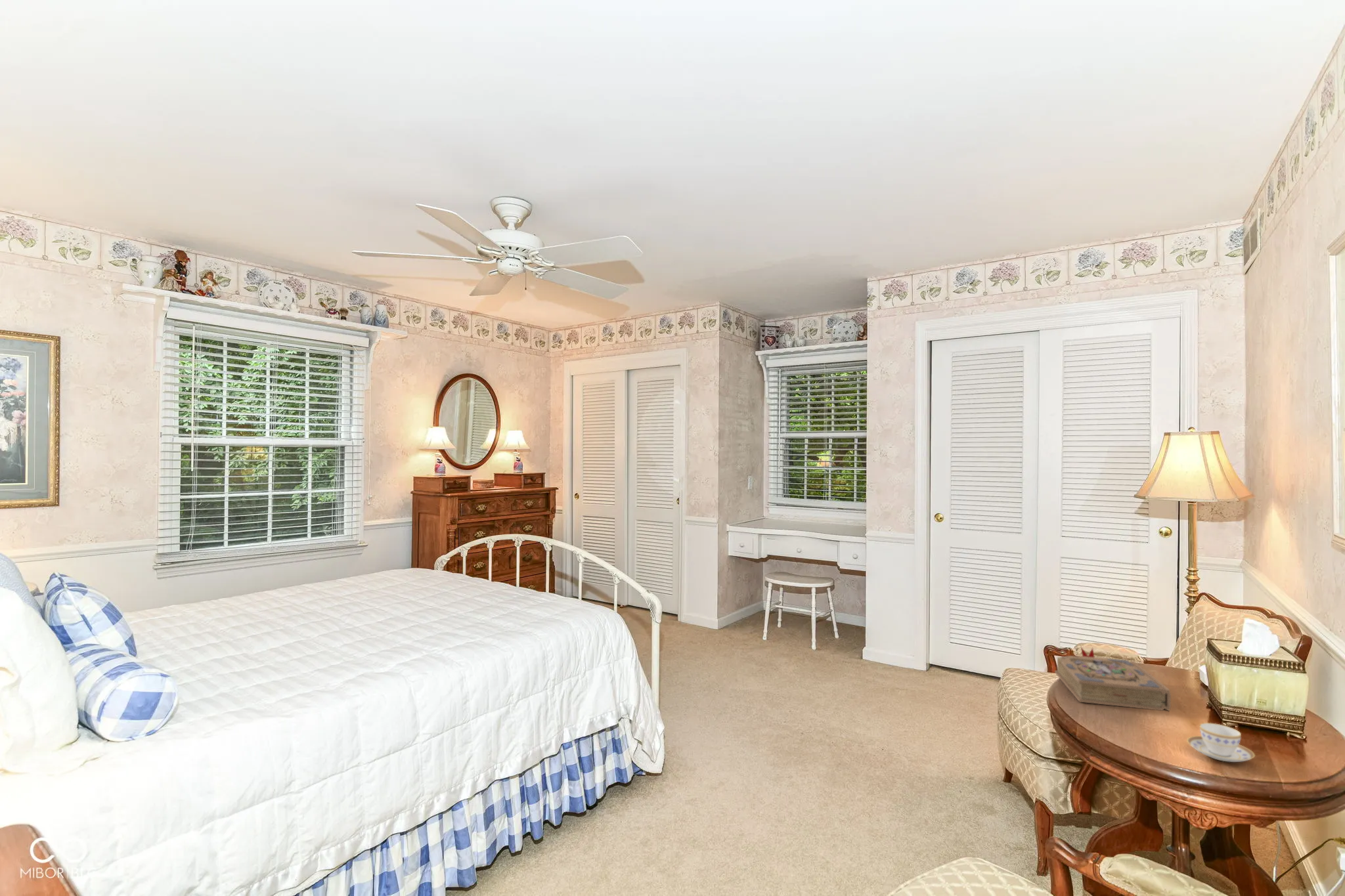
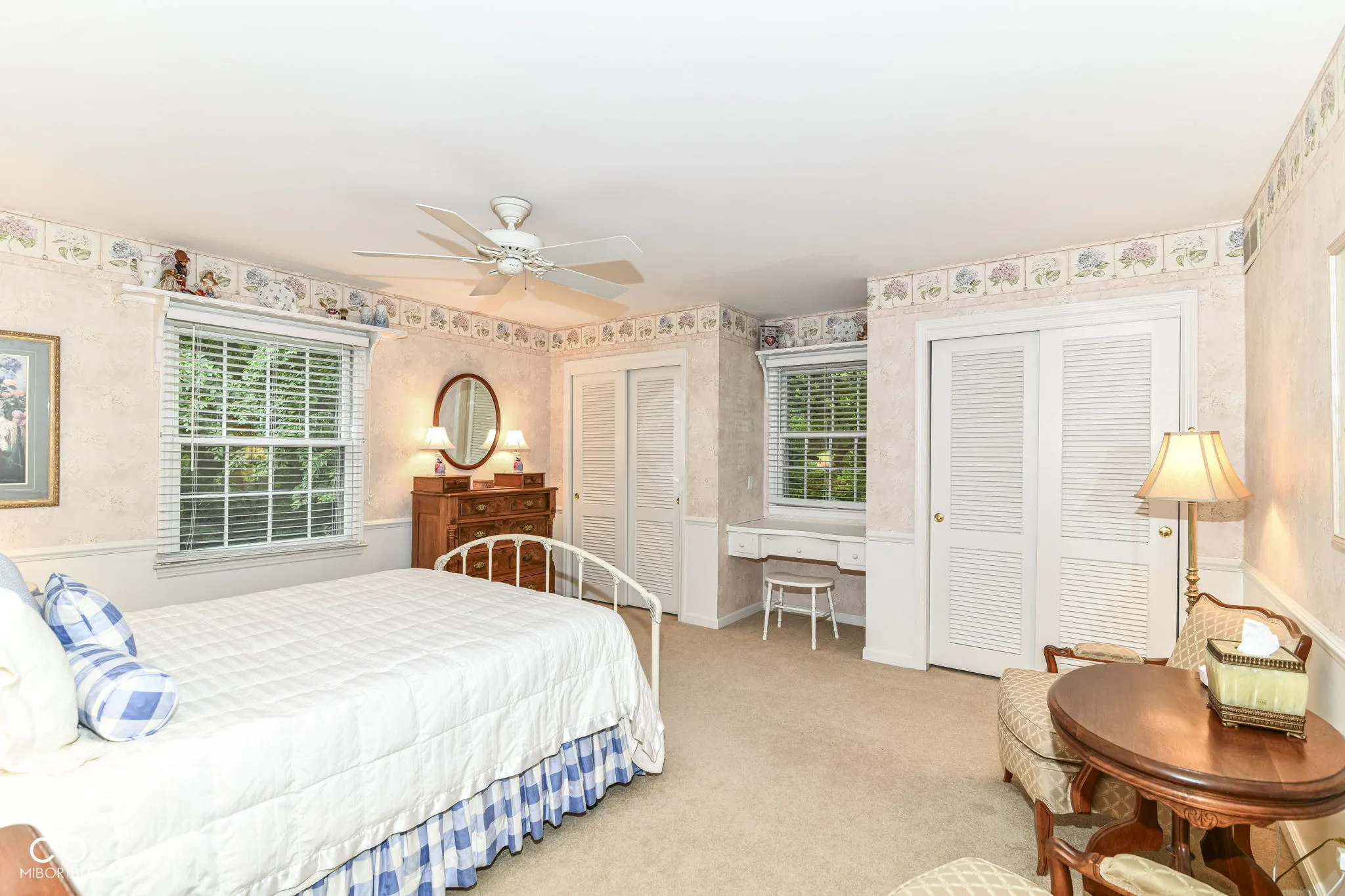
- teacup (1220, 743)
- book (1105, 674)
